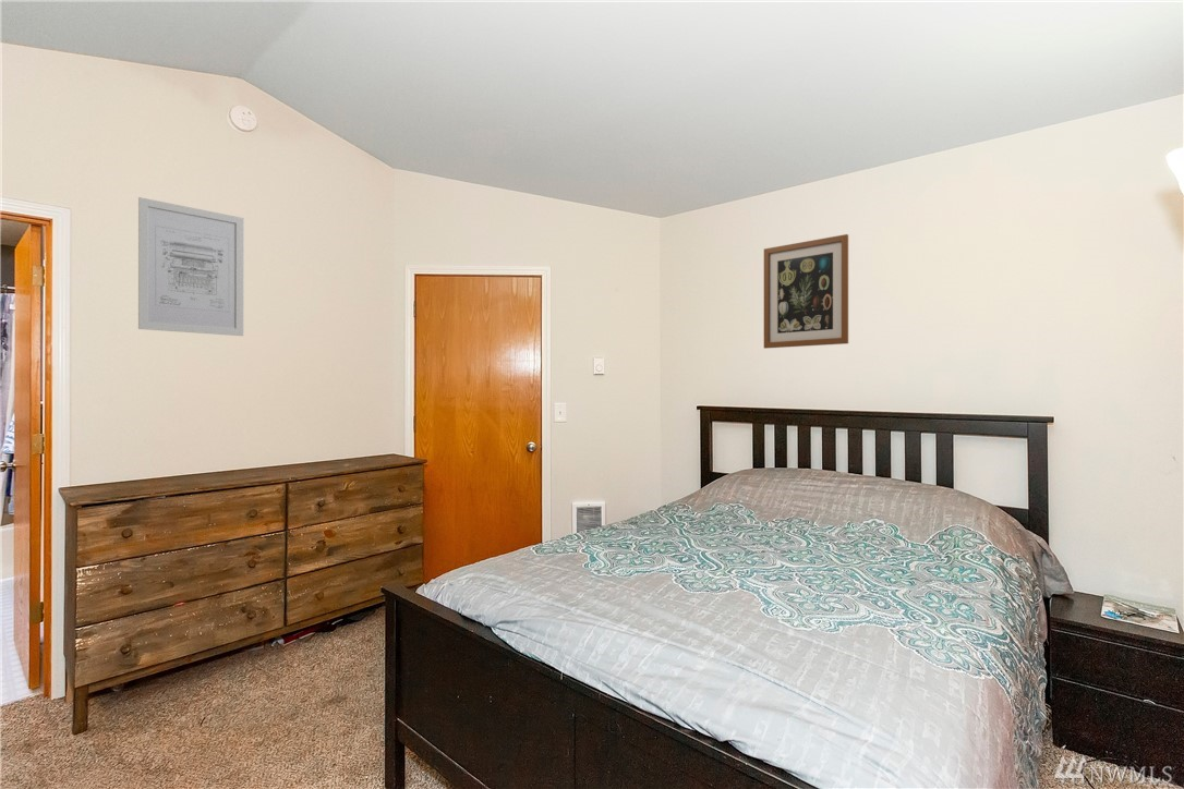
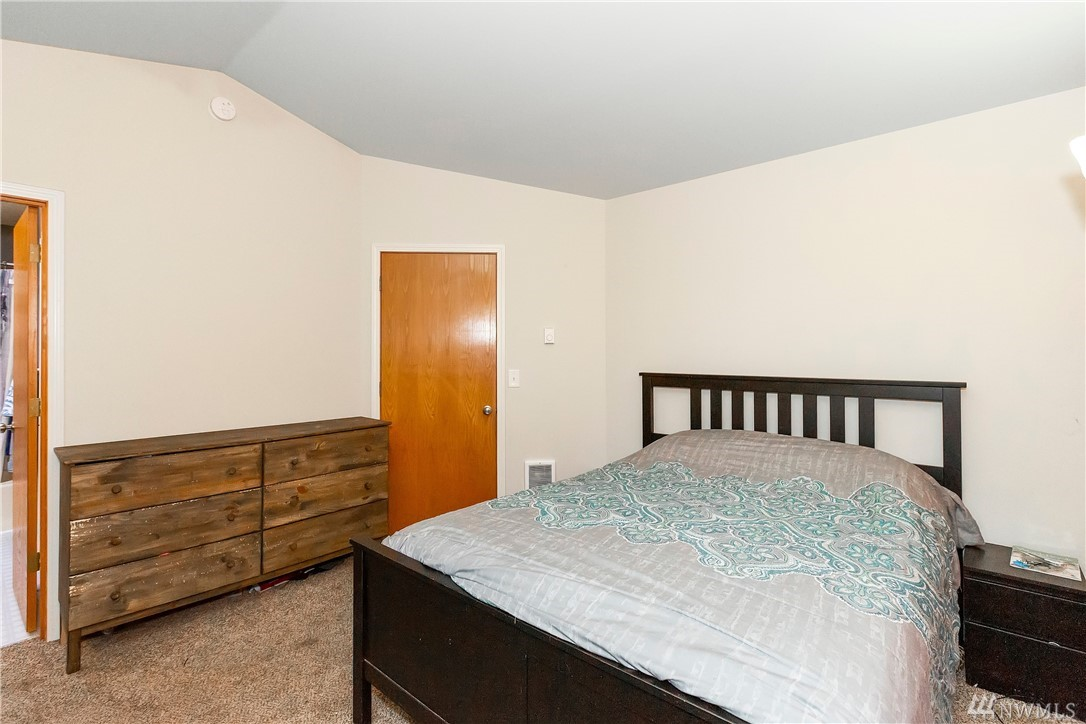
- wall art (804, 293)
- wall art (193, 270)
